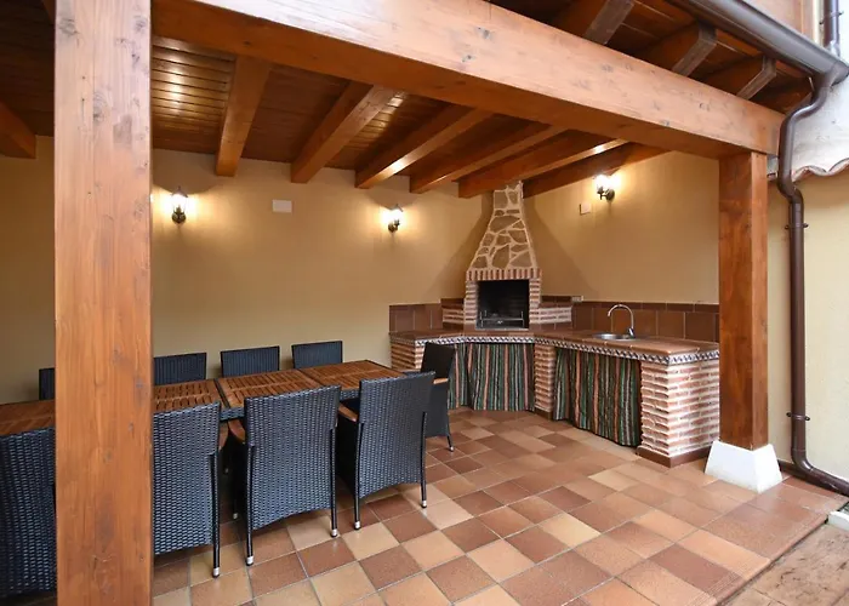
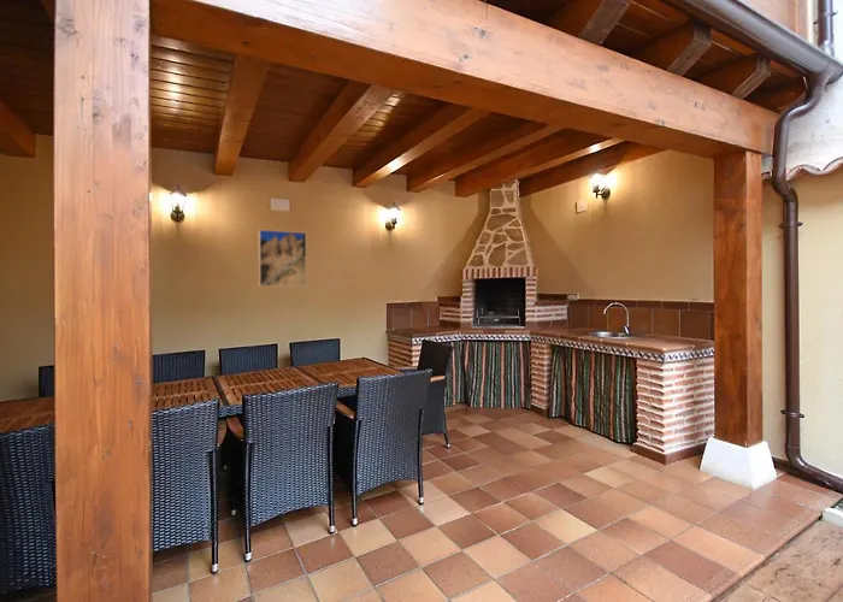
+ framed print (283, 259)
